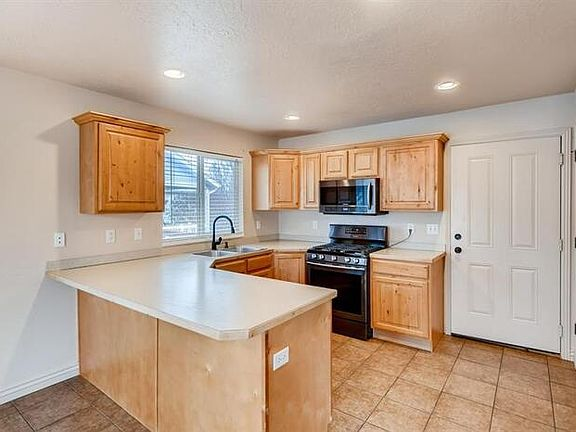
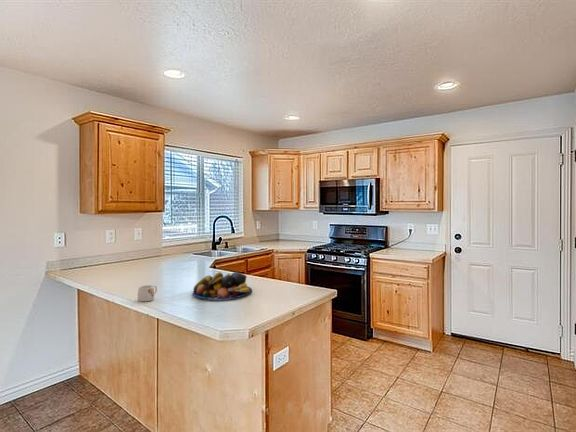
+ mug (148, 292)
+ fruit bowl (222, 282)
